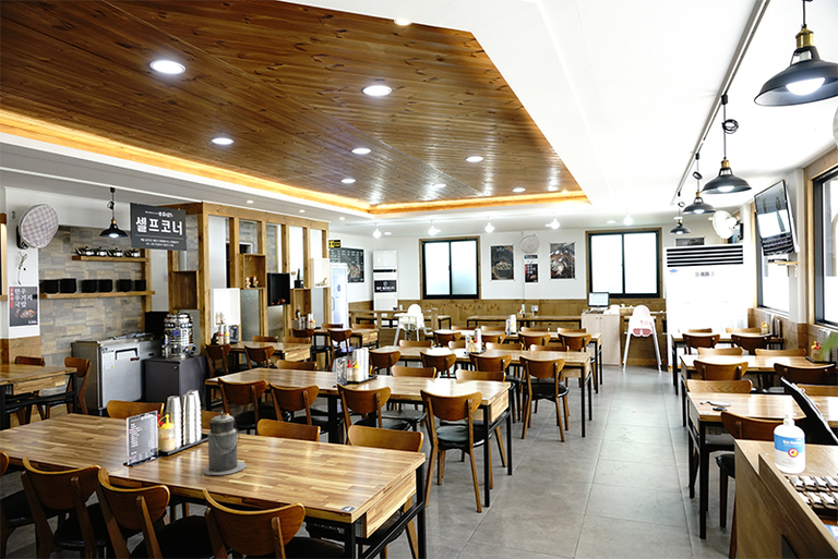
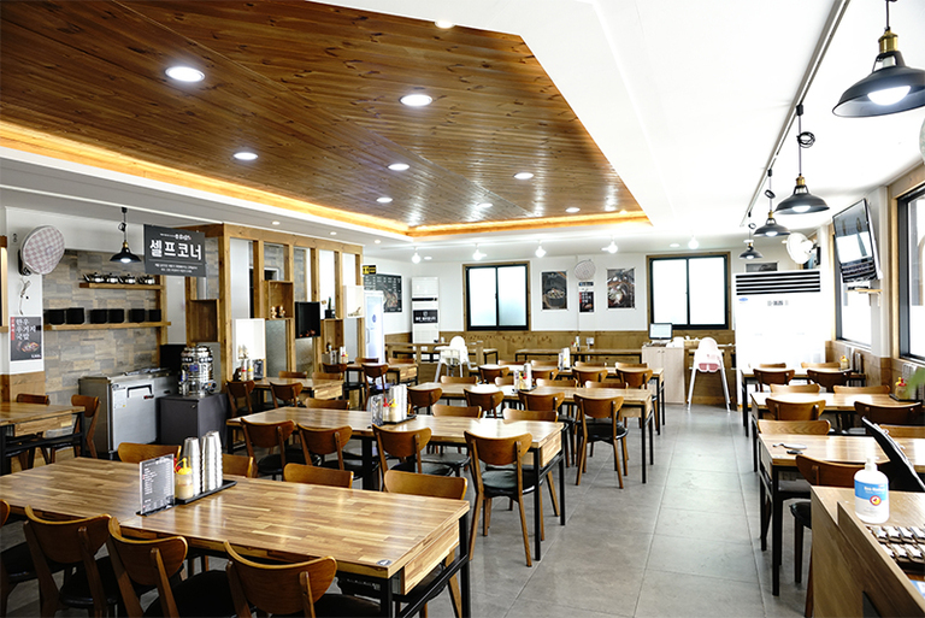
- canister (225, 439)
